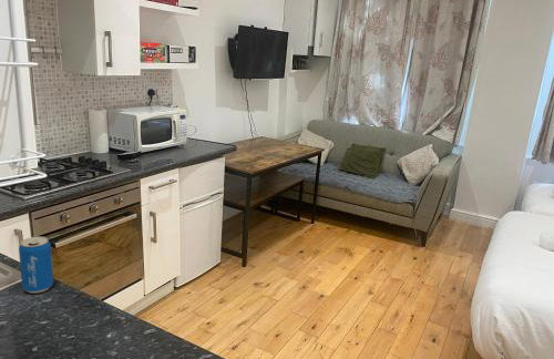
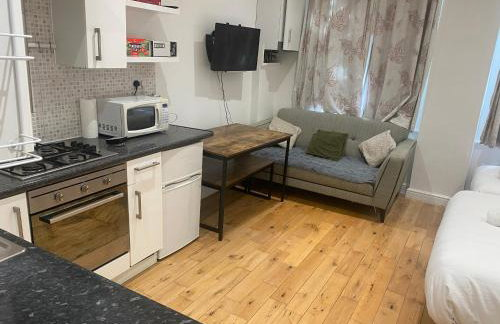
- beverage can (35, 265)
